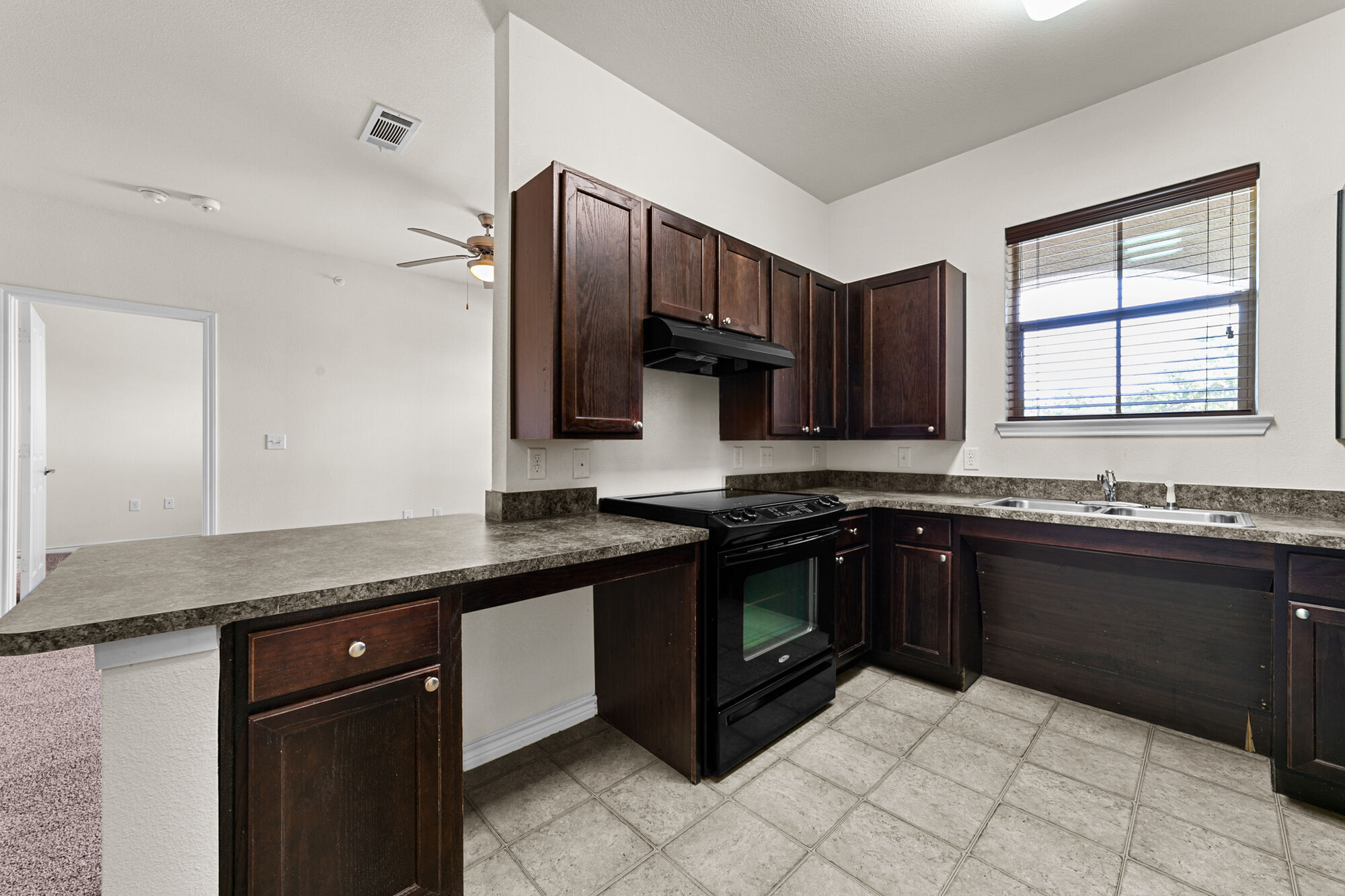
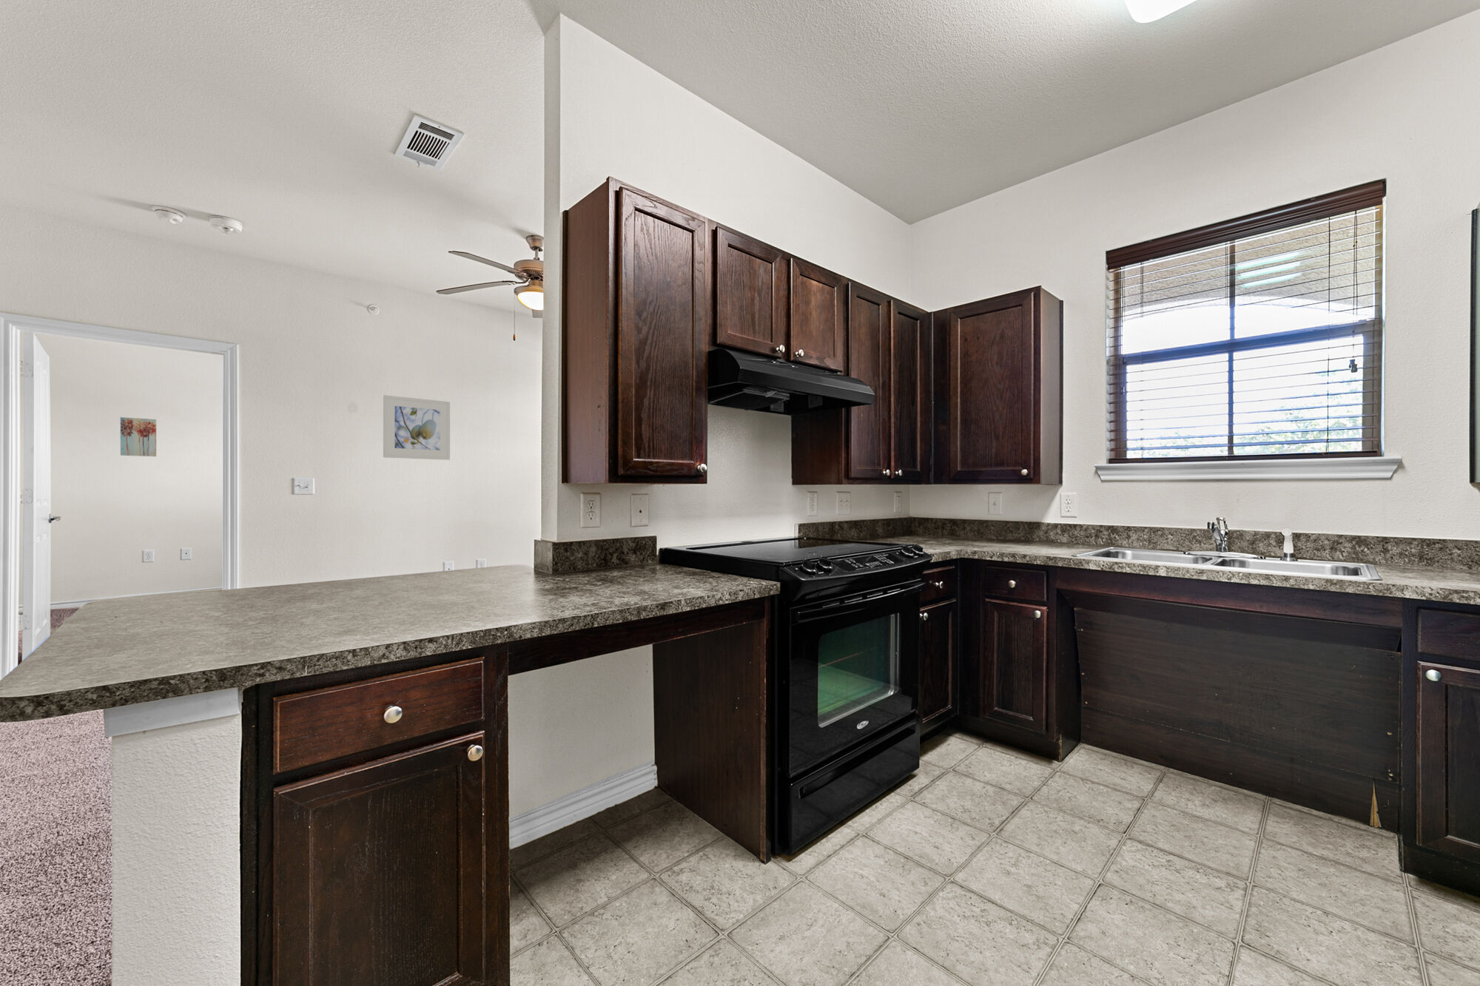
+ wall art (139, 437)
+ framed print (417, 428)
